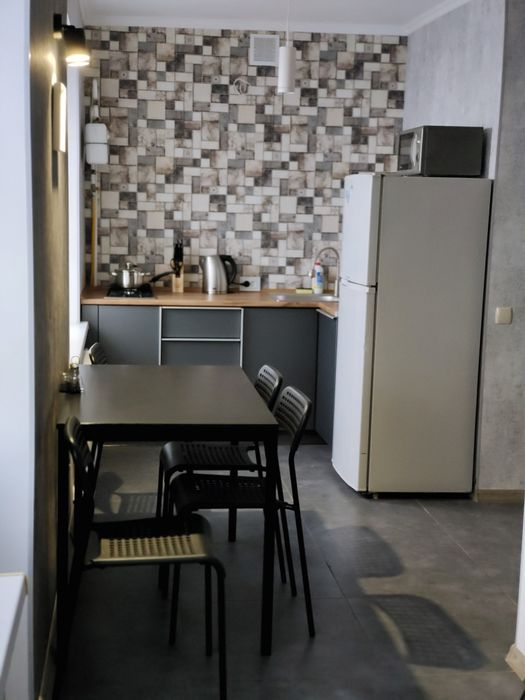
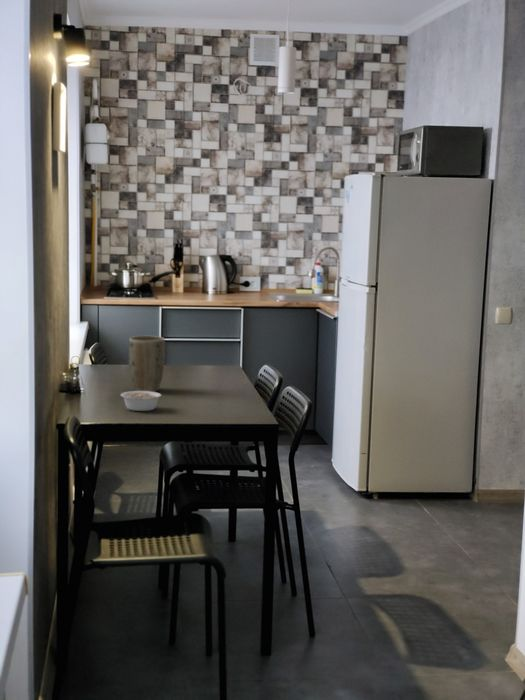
+ legume (142, 400)
+ plant pot (146, 364)
